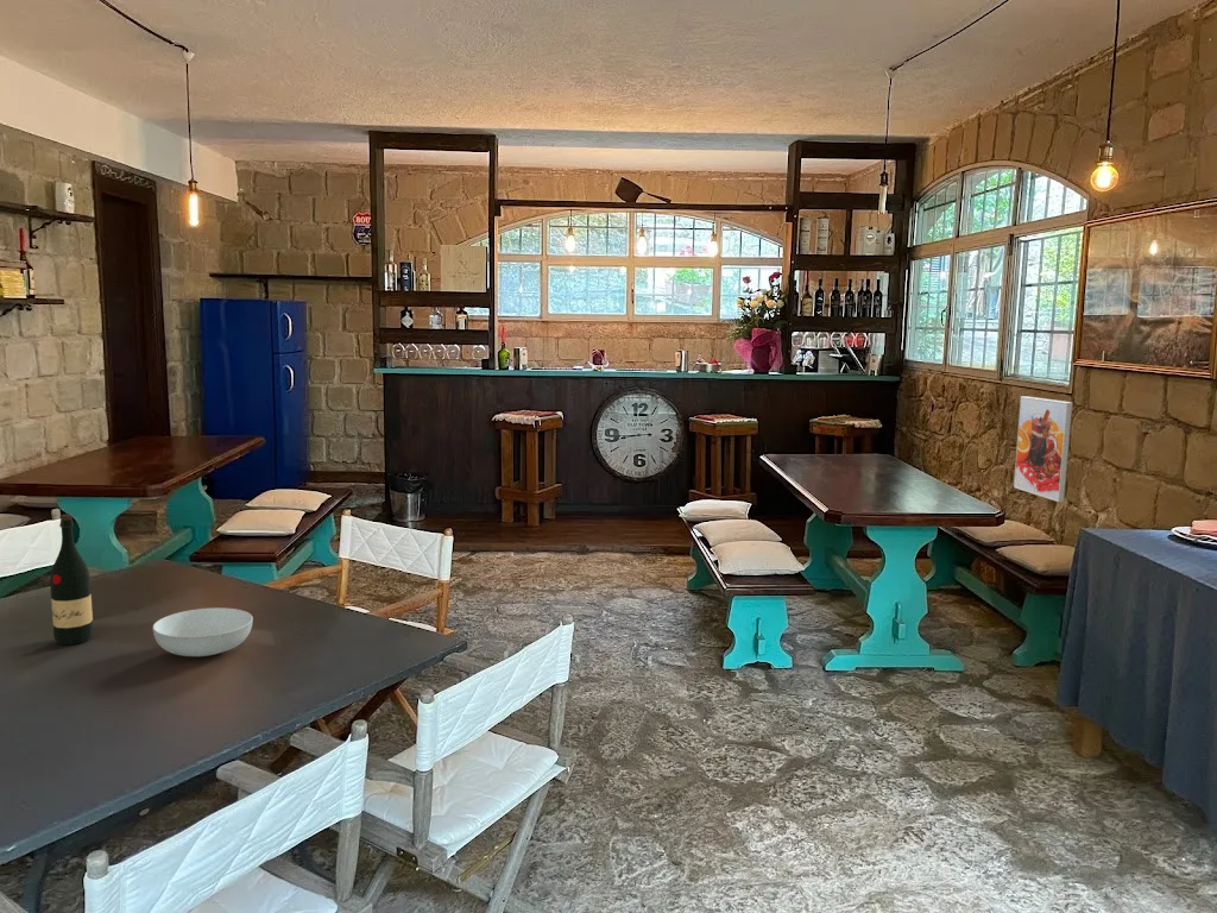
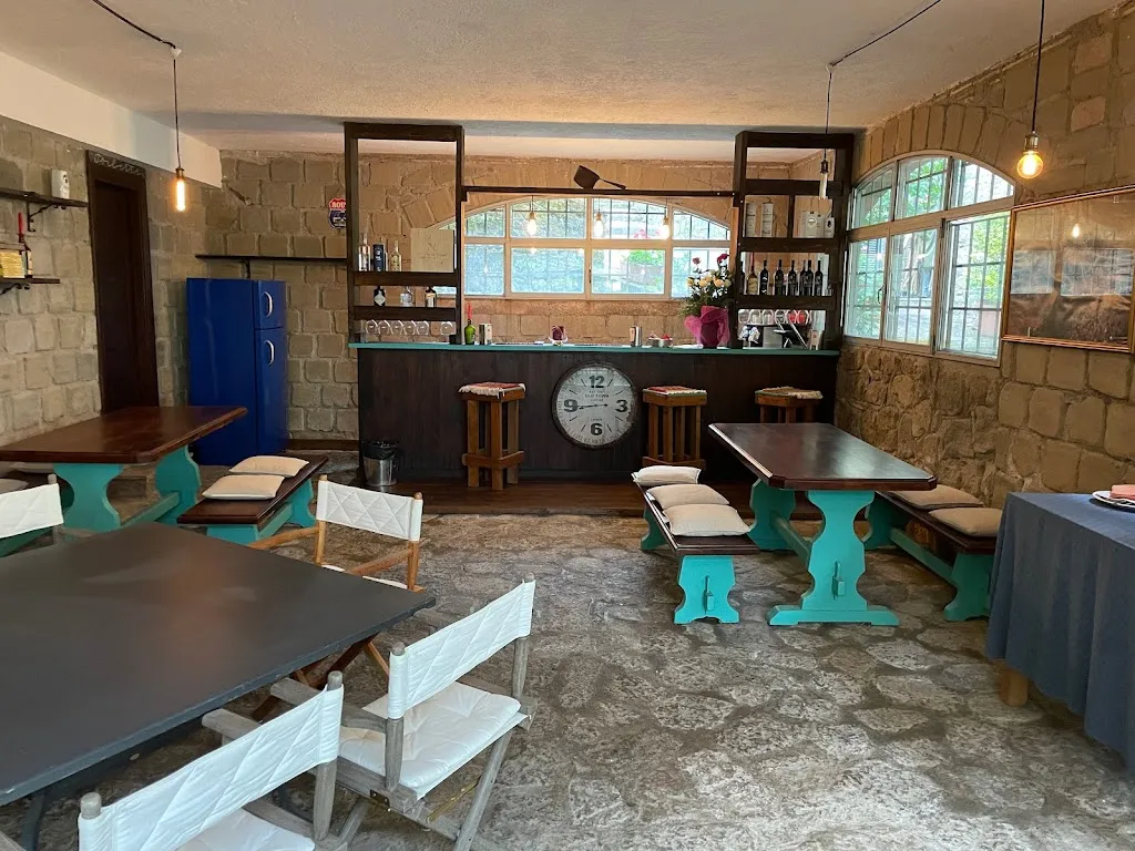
- serving bowl (203, 635)
- wine bottle (70, 577)
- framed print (1041, 447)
